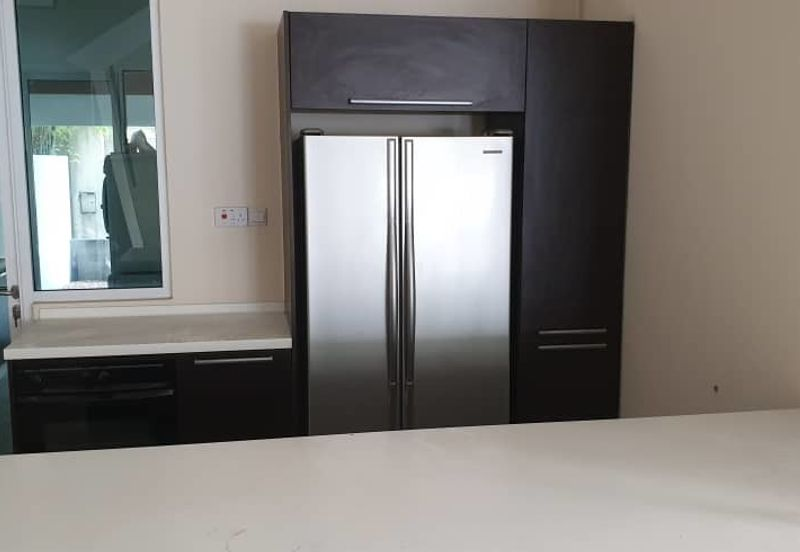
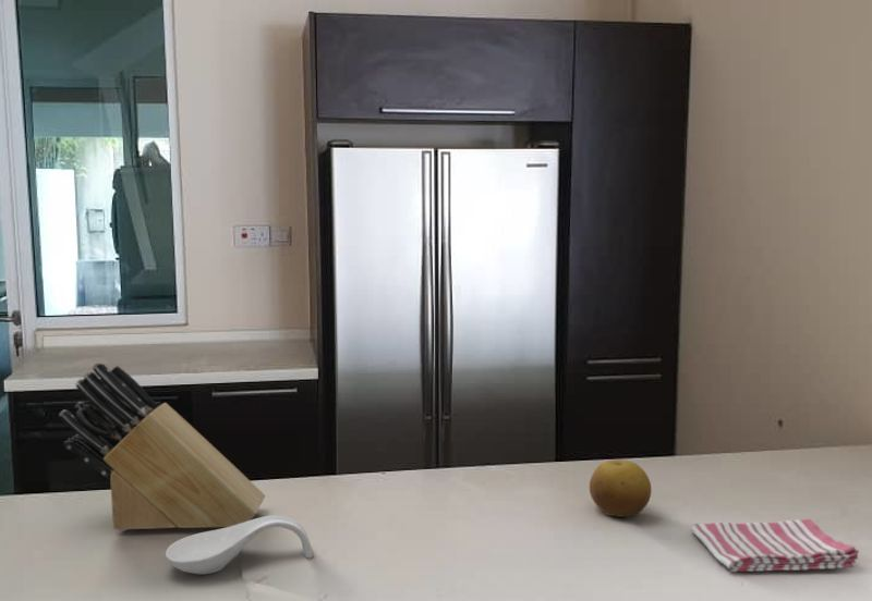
+ dish towel (770, 541)
+ fruit (619, 488)
+ knife block (165, 441)
+ spoon rest (240, 542)
